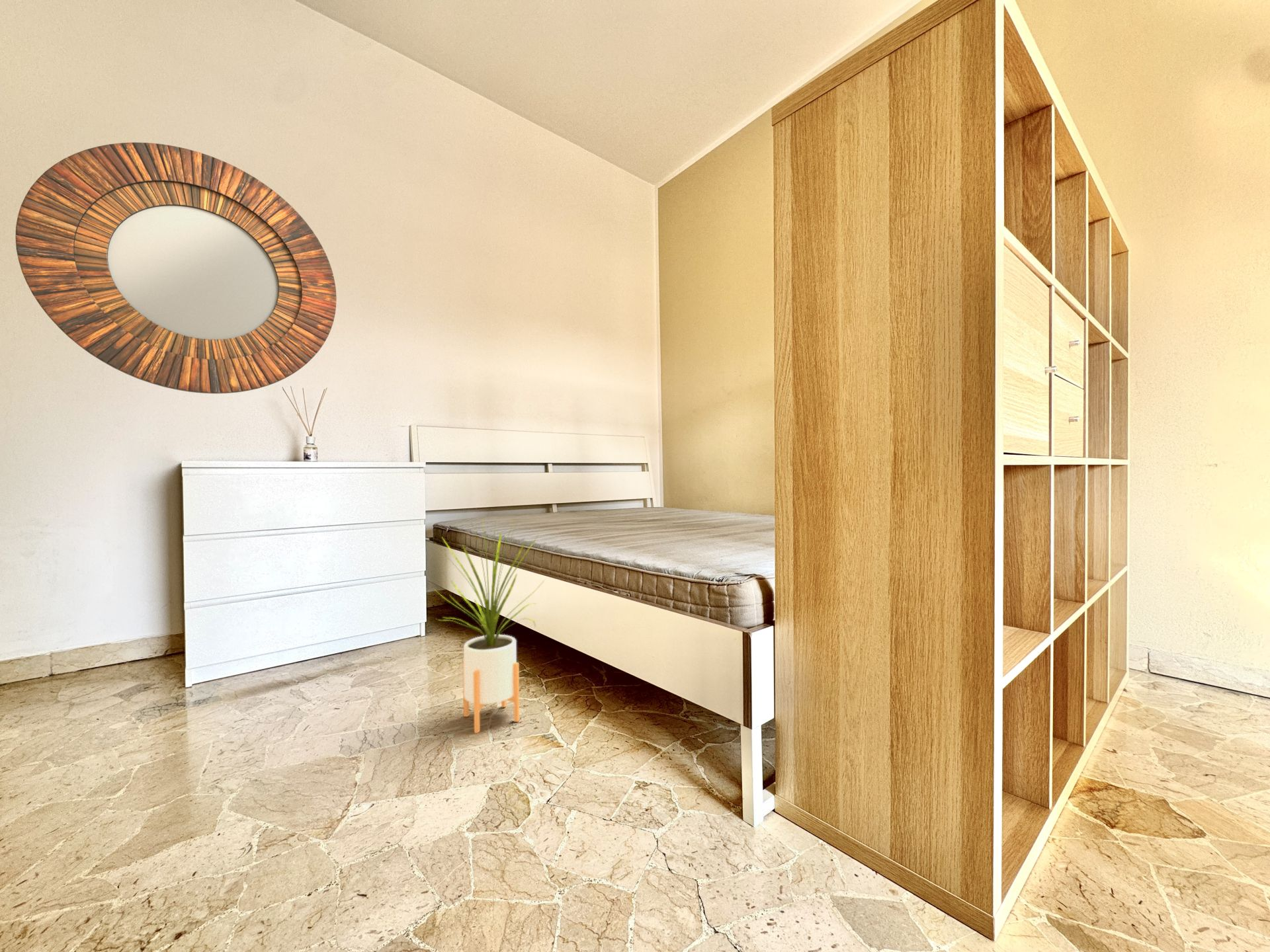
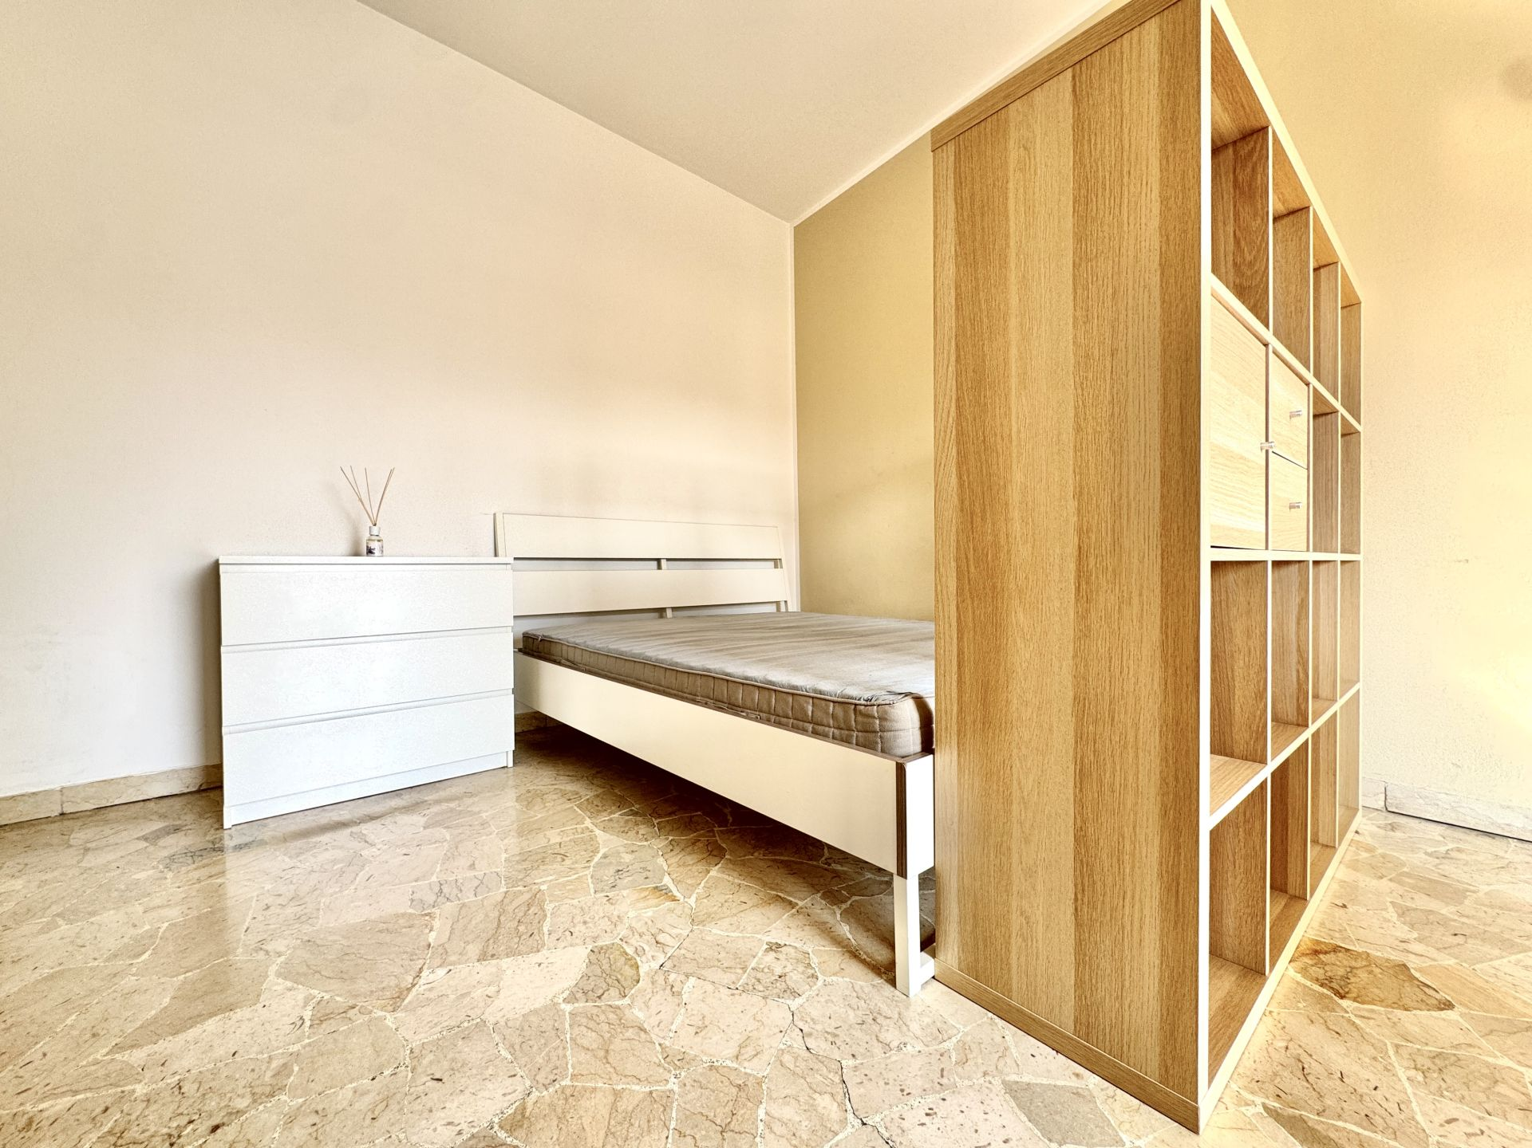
- house plant (488, 617)
- home mirror (200, 273)
